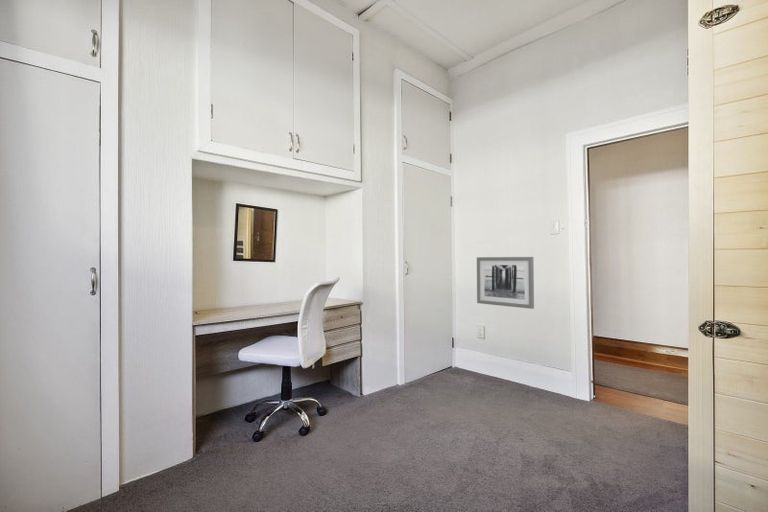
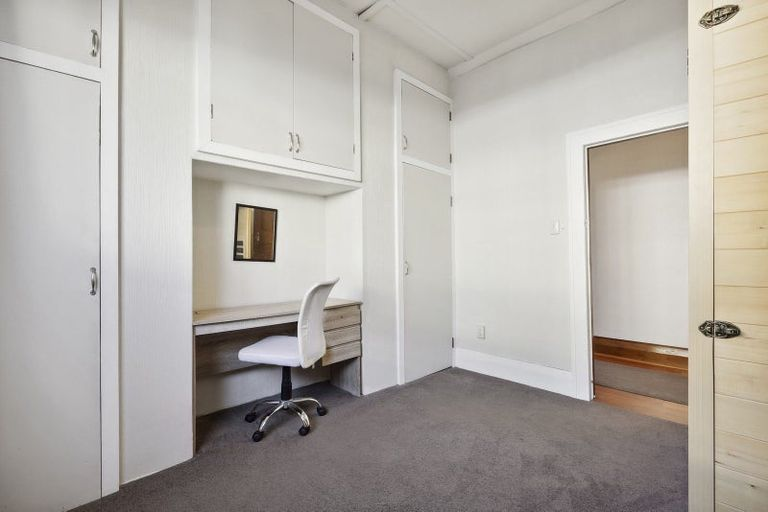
- wall art (503, 281)
